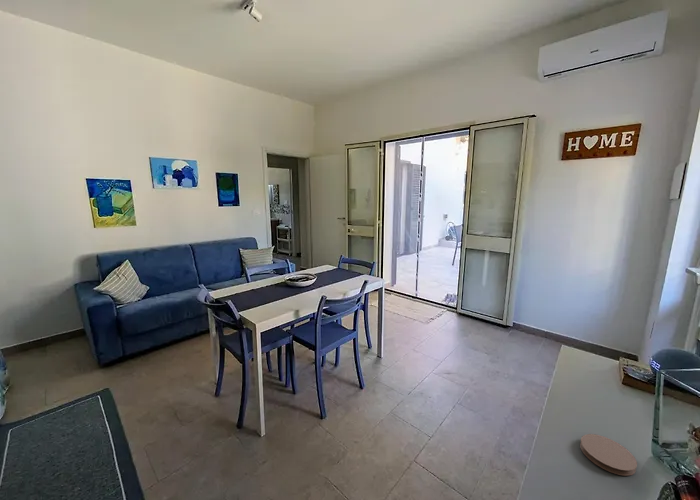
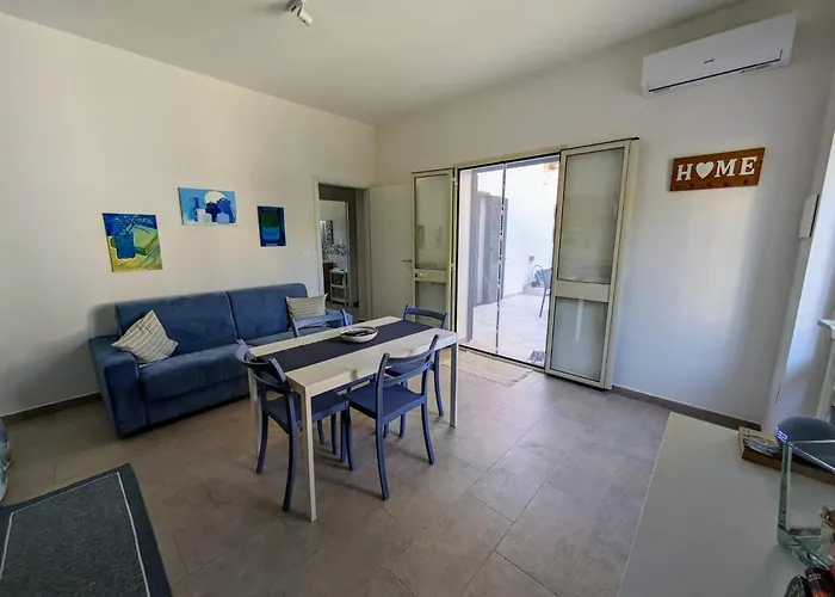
- coaster (607, 453)
